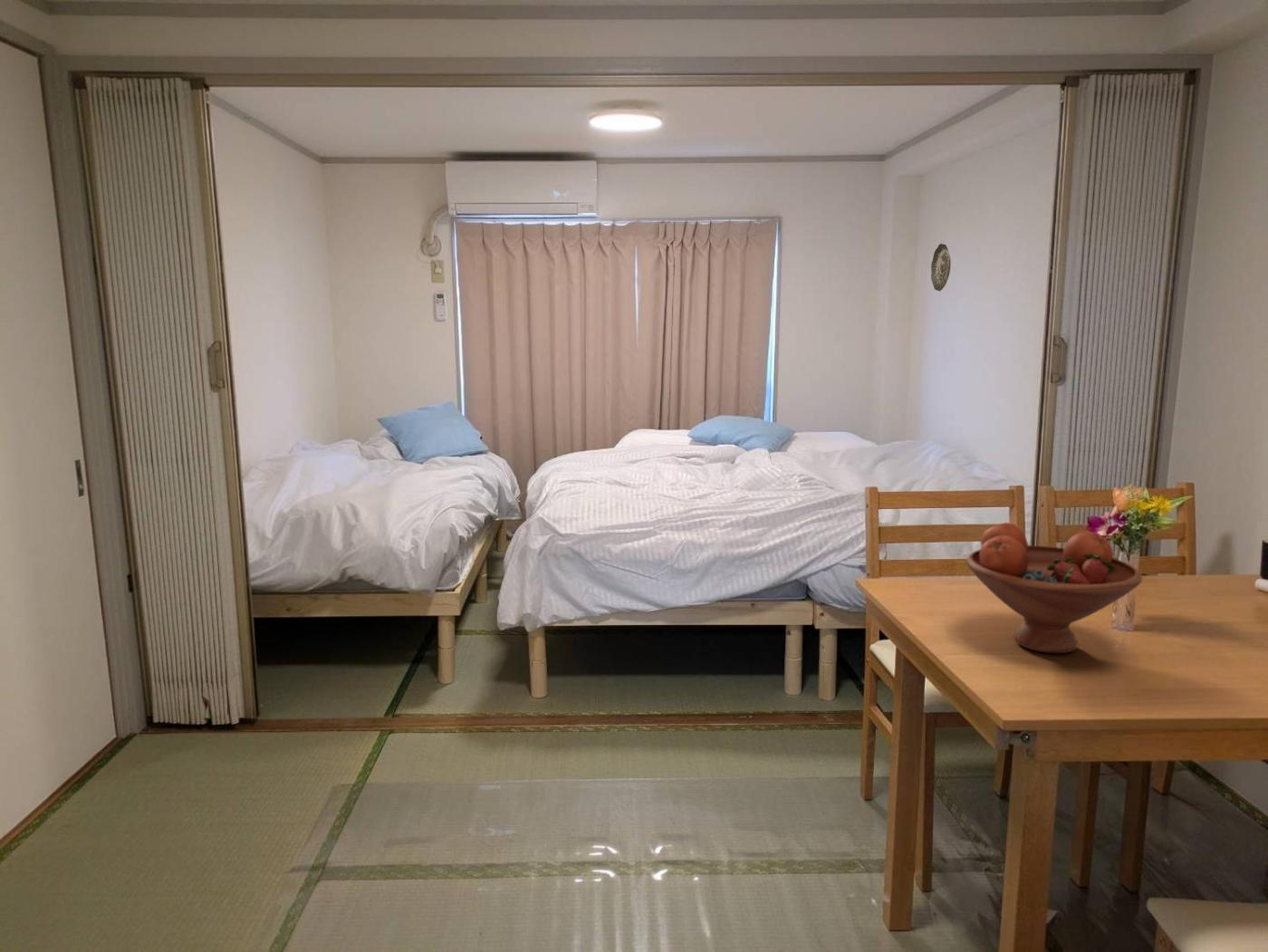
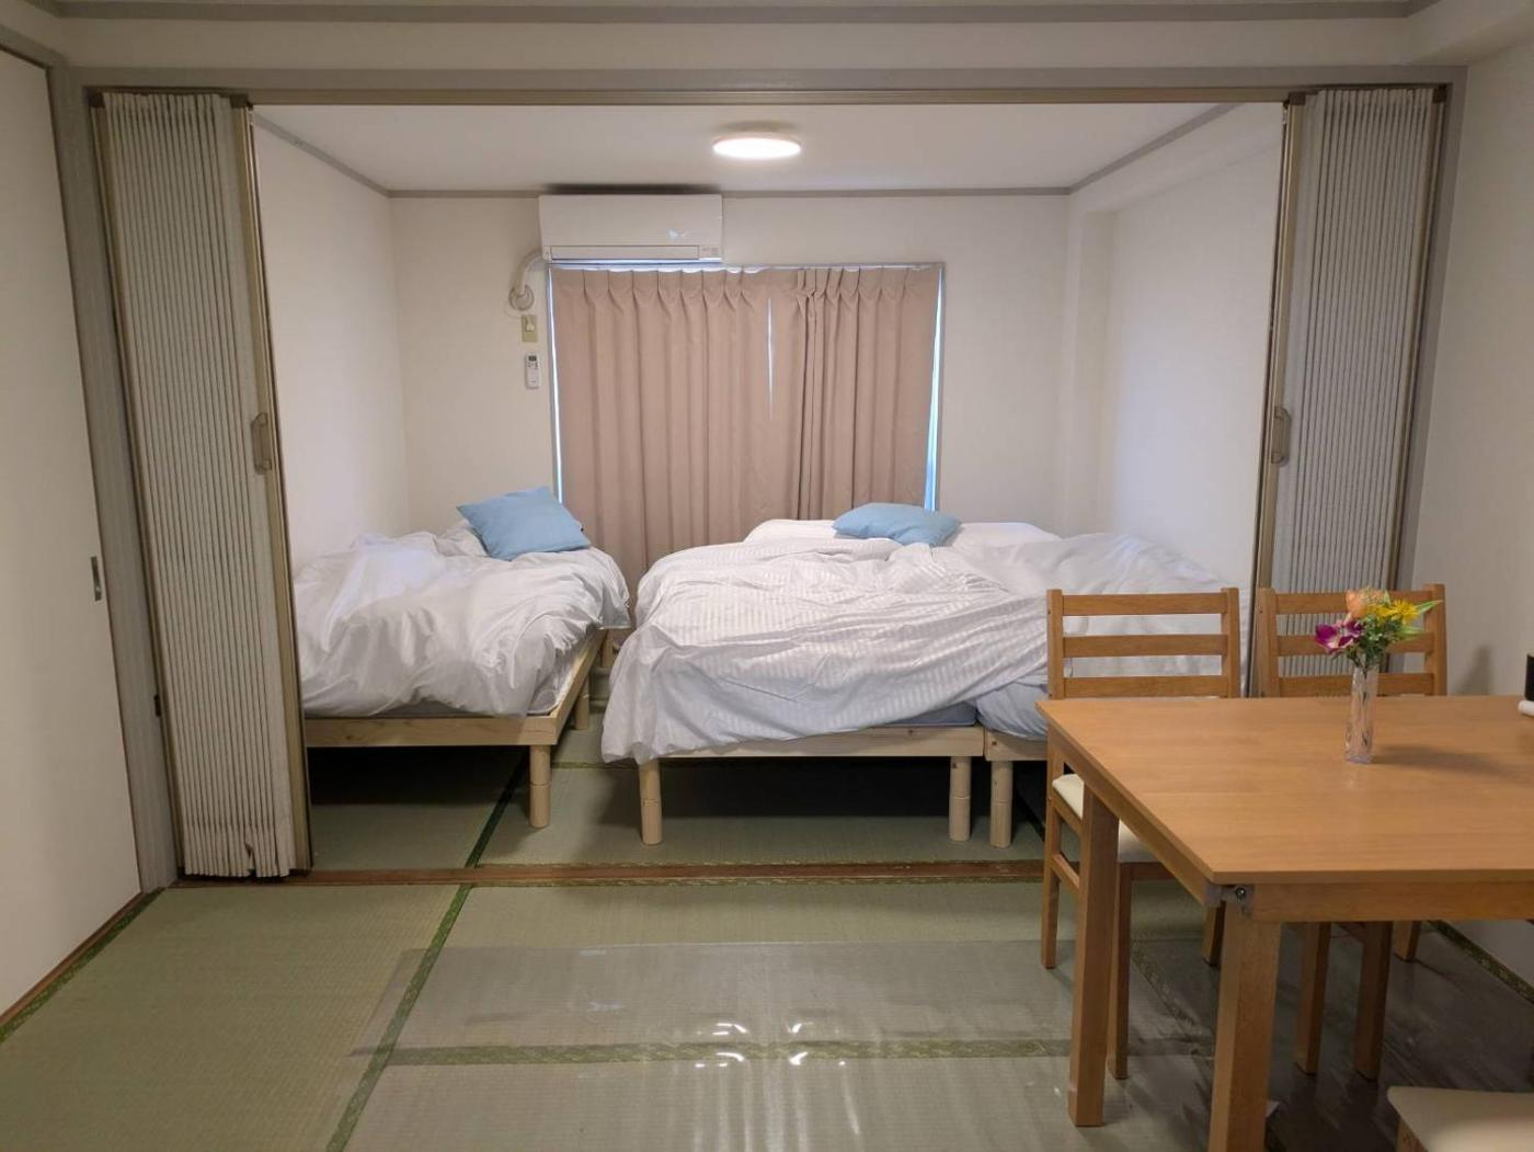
- fruit bowl (1049, 589)
- decorative plate (942, 267)
